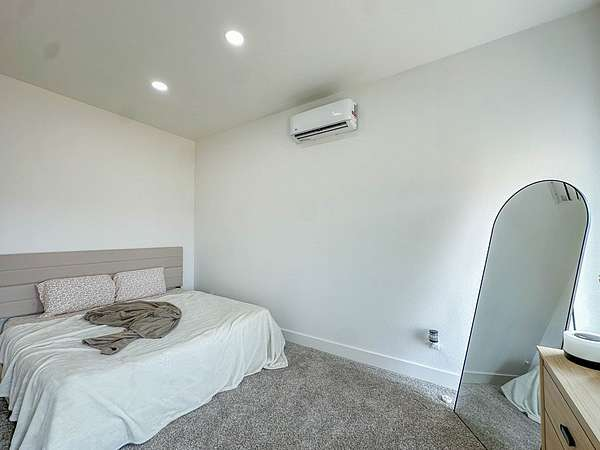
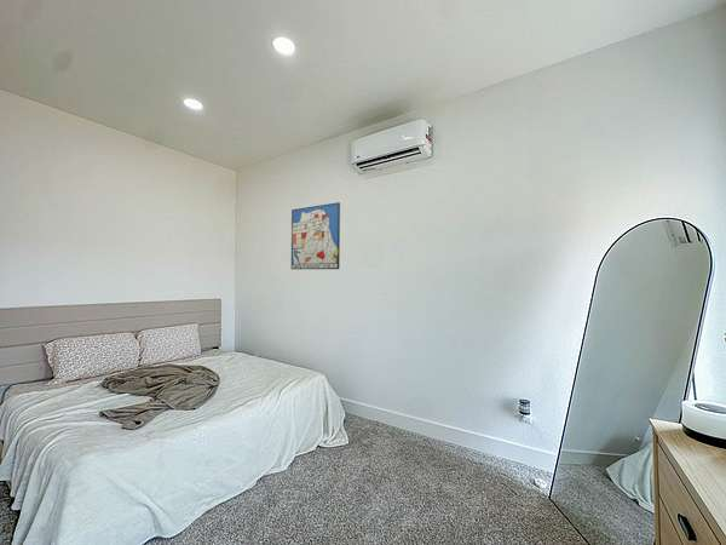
+ wall art (313, 237)
